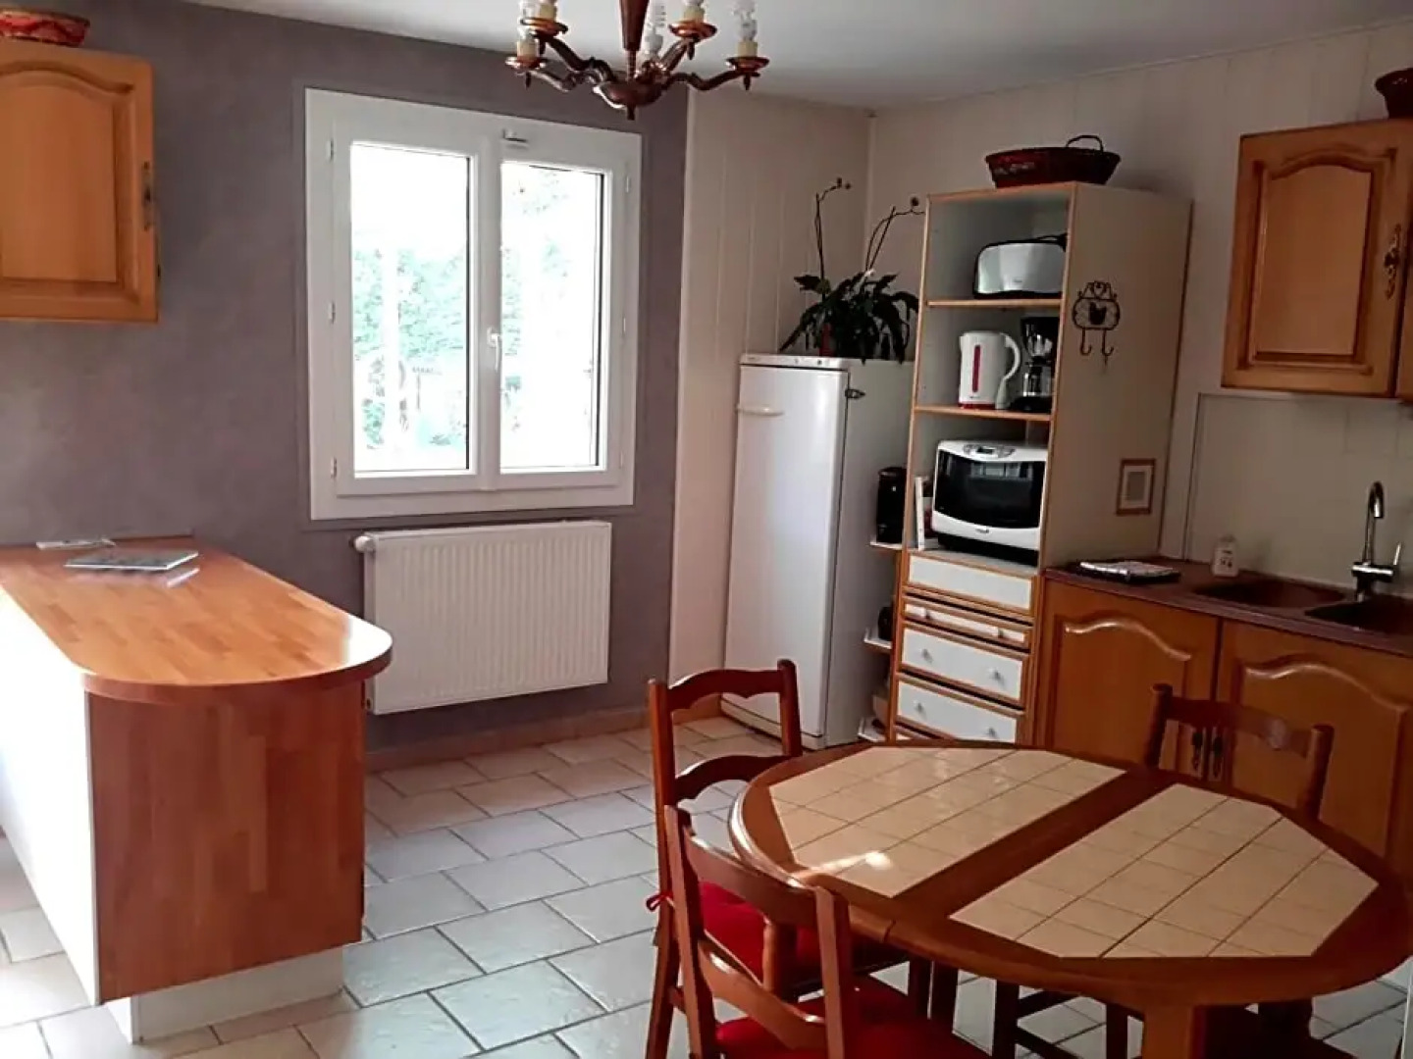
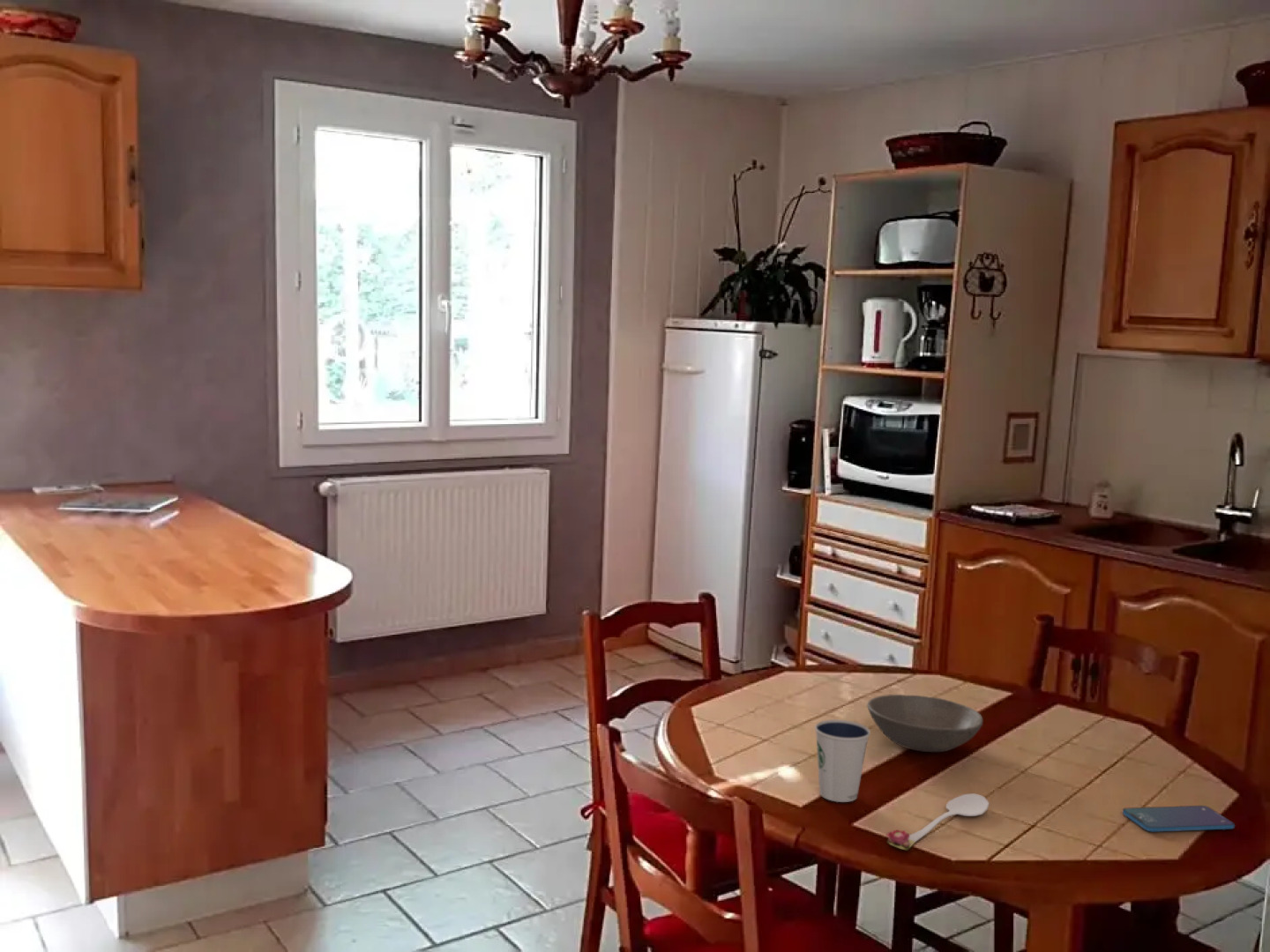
+ smartphone (1177, 818)
+ soup bowl (923, 726)
+ spoon (938, 819)
+ dixie cup (840, 762)
